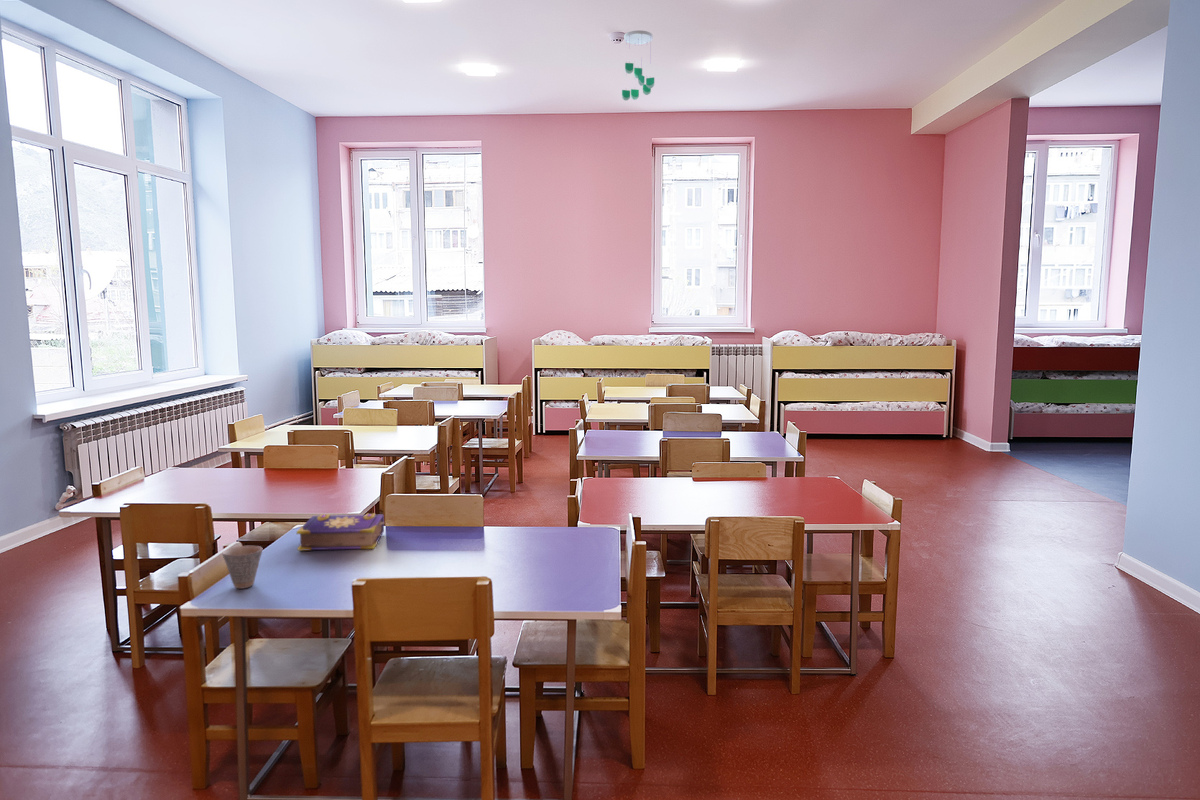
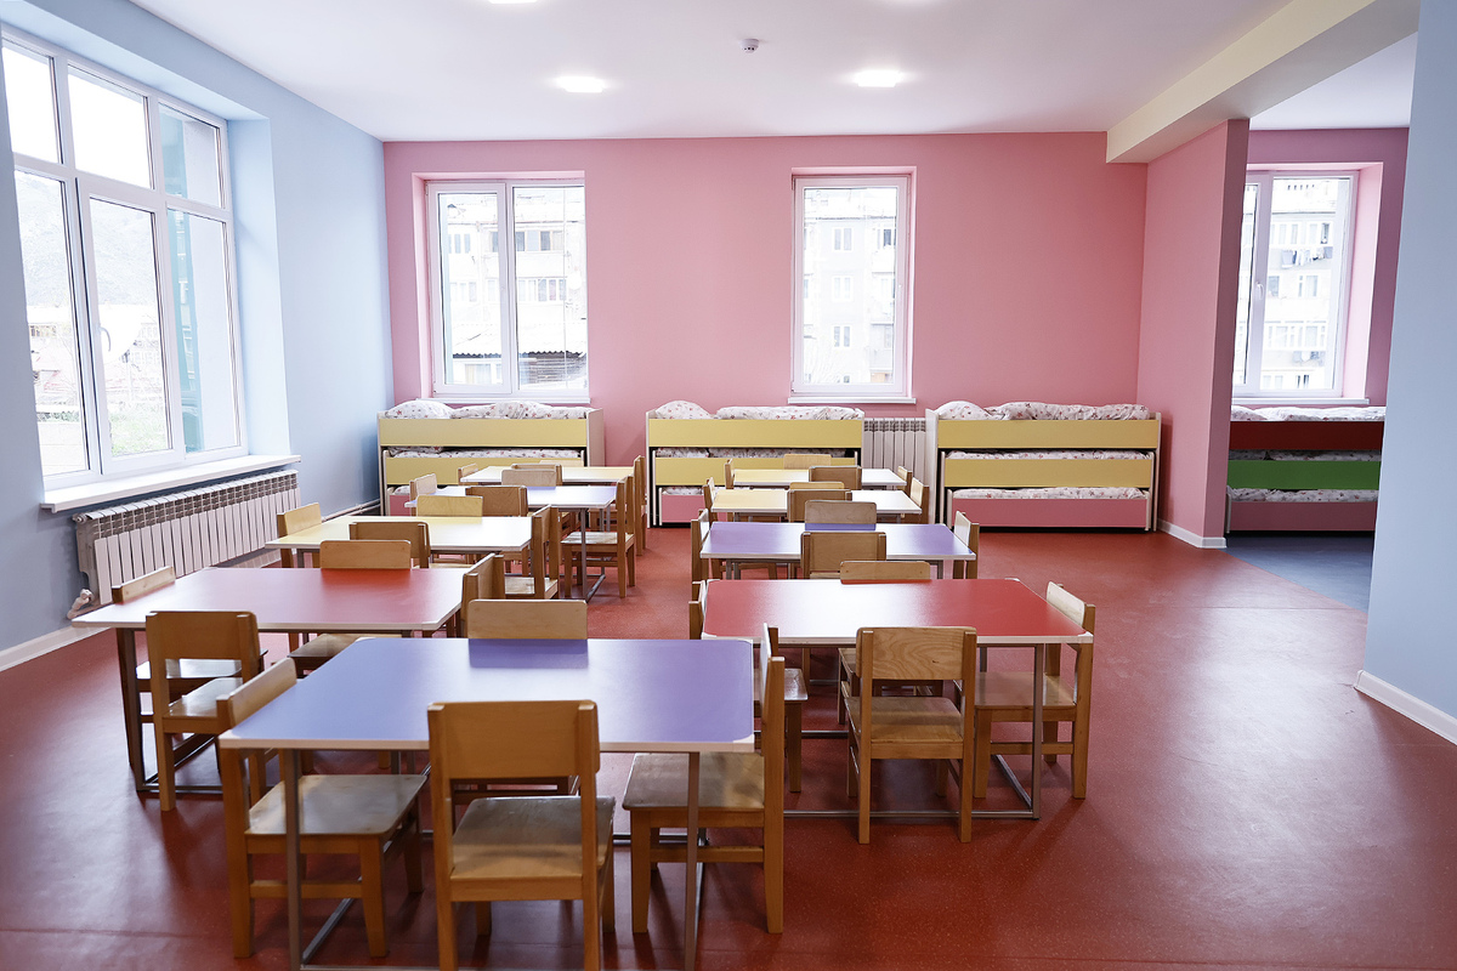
- cup (243, 567)
- ceiling mobile (638, 68)
- book (342, 530)
